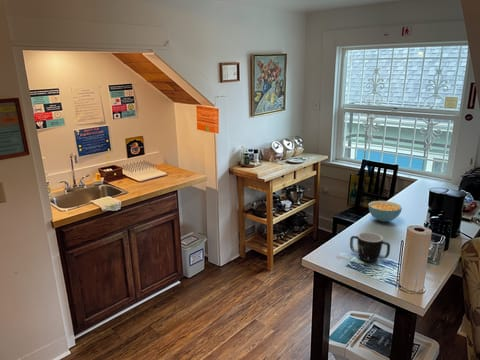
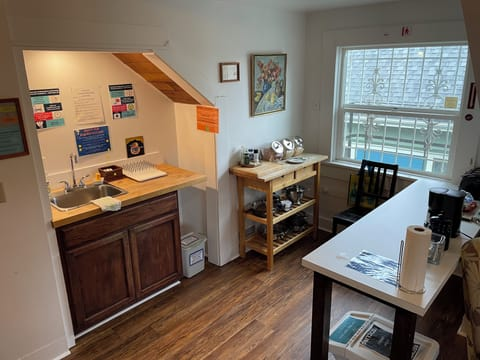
- mug (369, 247)
- cereal bowl (384, 212)
